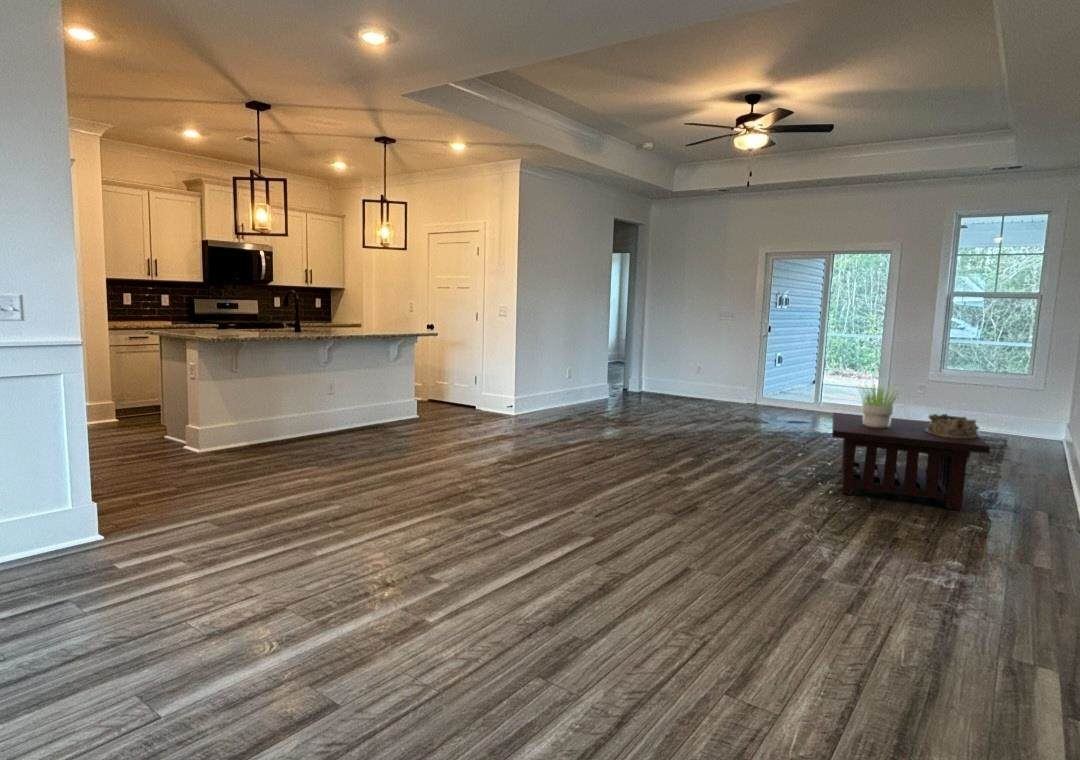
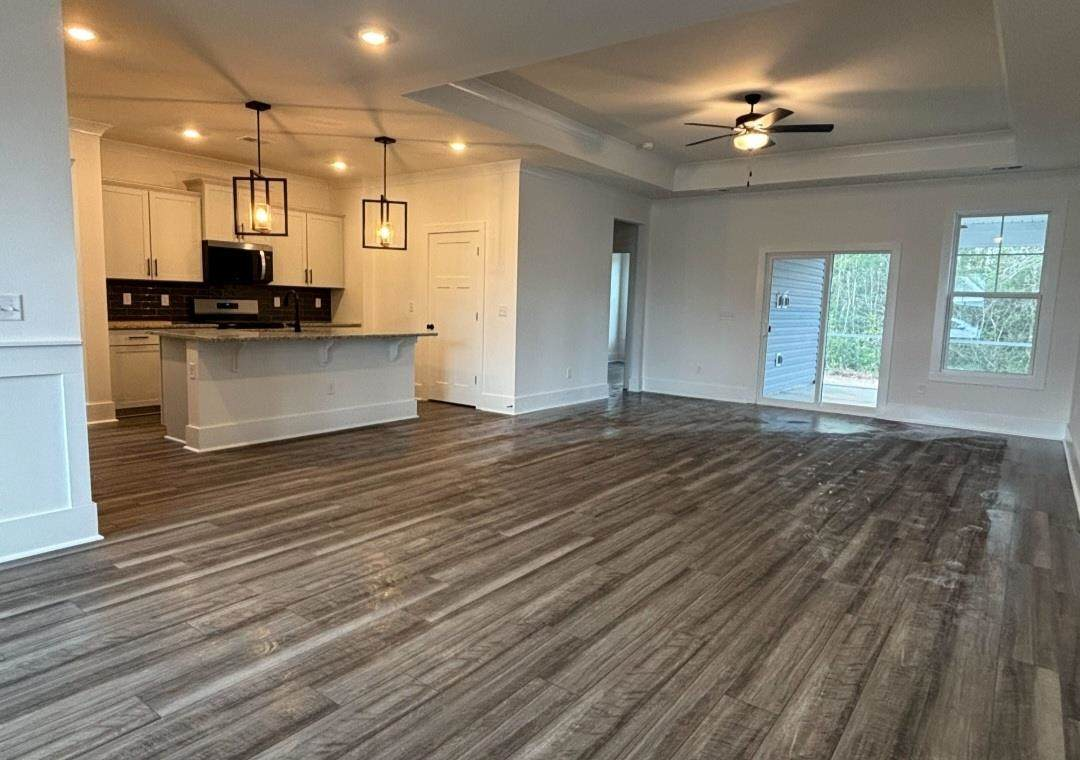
- potted plant (877, 405)
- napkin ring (952, 424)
- coffee table (896, 458)
